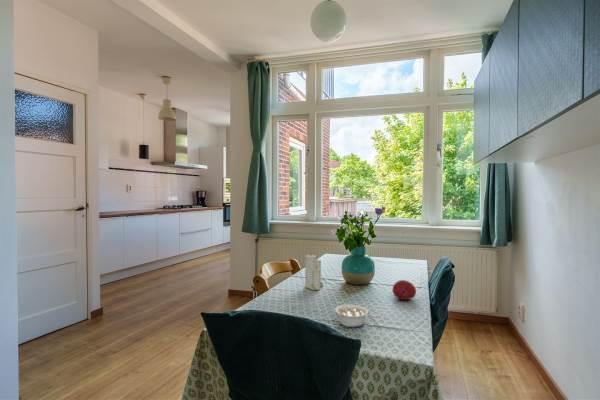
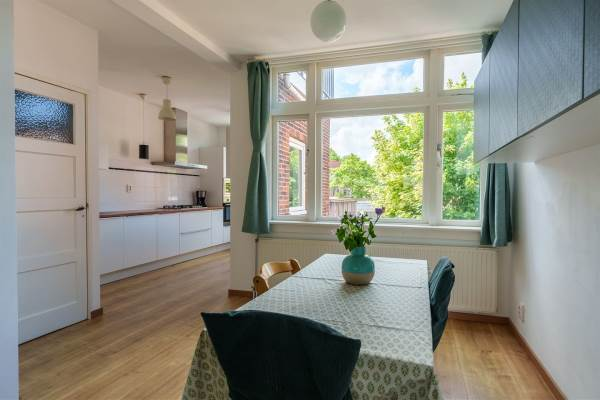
- legume (351, 315)
- fruit (403, 289)
- candle (314, 269)
